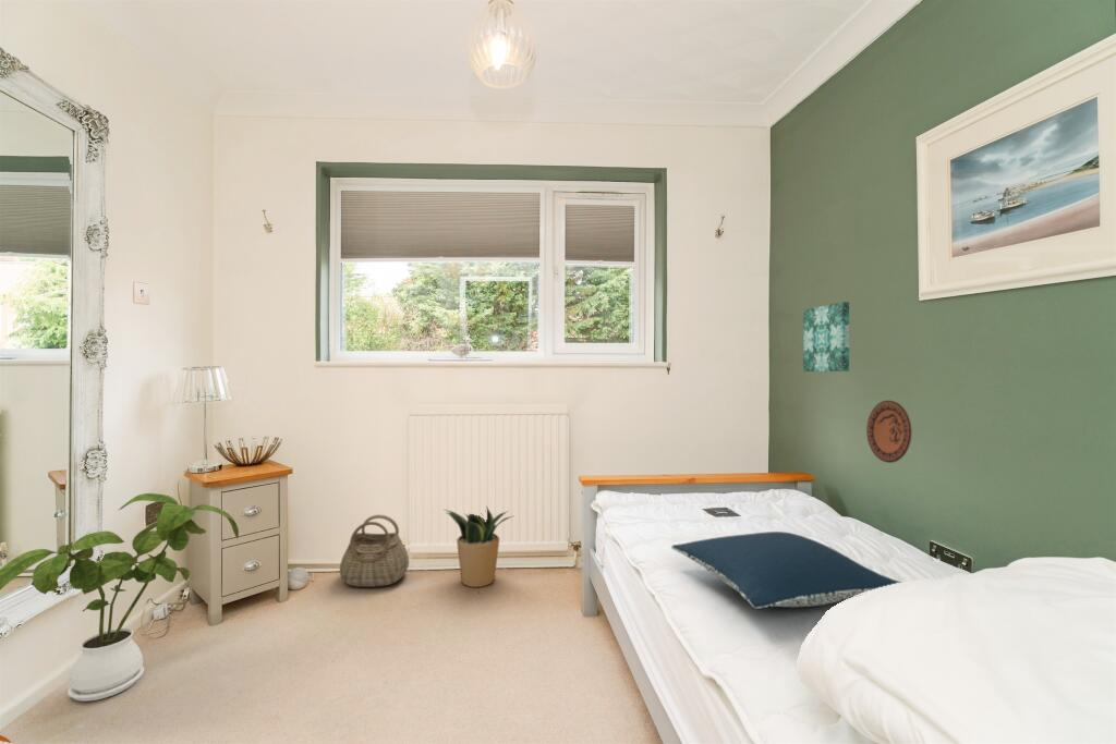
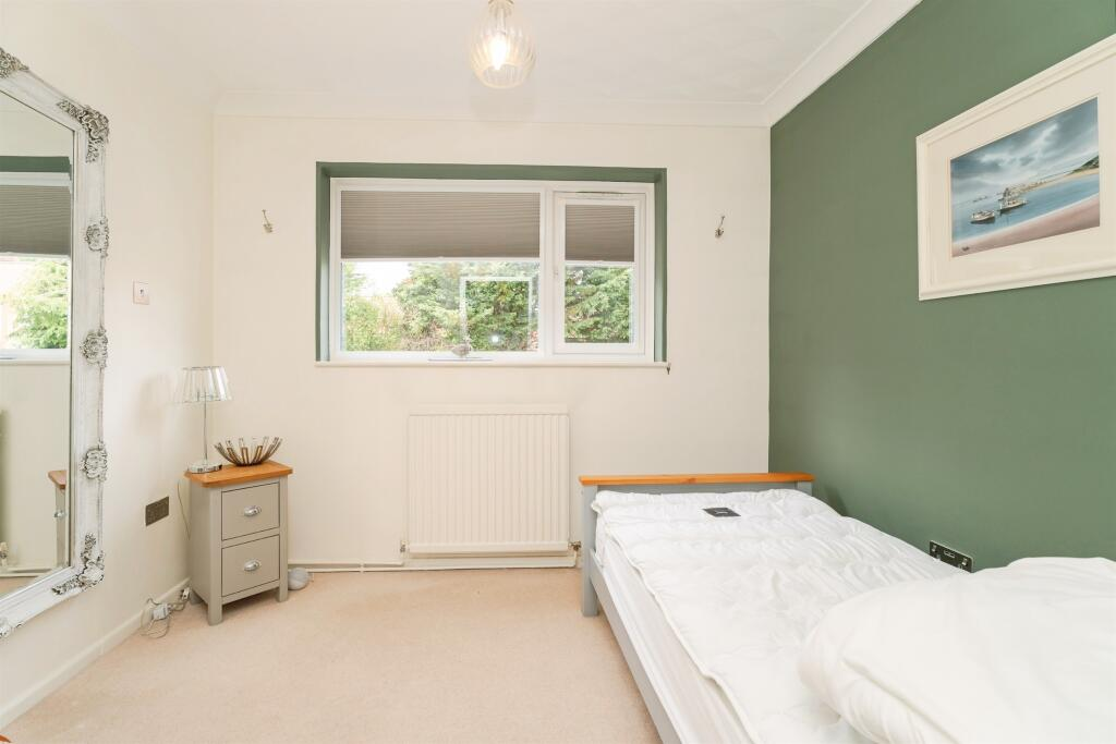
- house plant (146, 585)
- wall art (825, 339)
- potted plant (478, 545)
- pillow (776, 564)
- basket (375, 549)
- decorative plate (888, 430)
